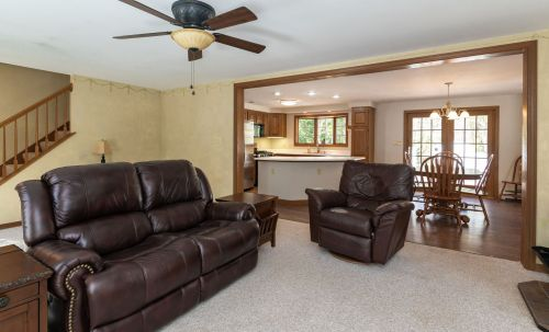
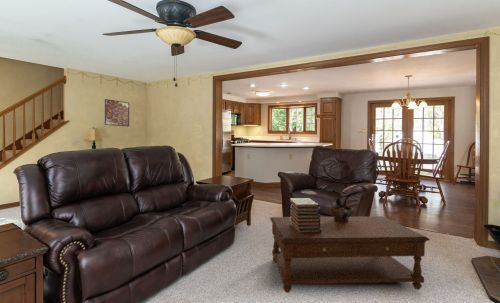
+ book stack (303, 214)
+ coffee table (339, 249)
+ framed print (117, 113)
+ decorative bowl (342, 212)
